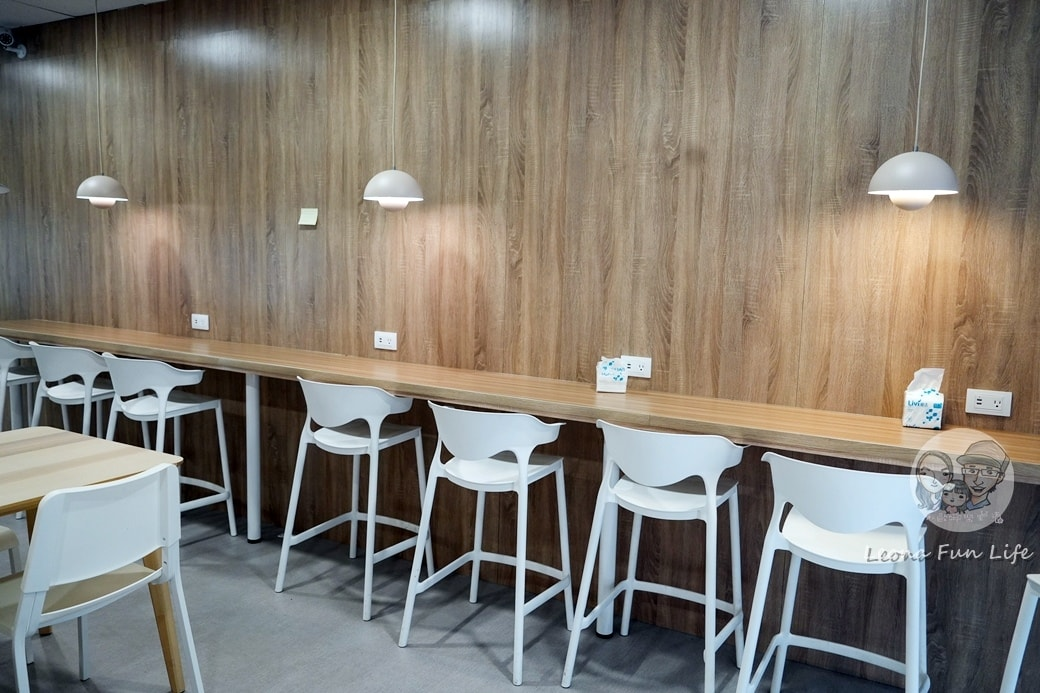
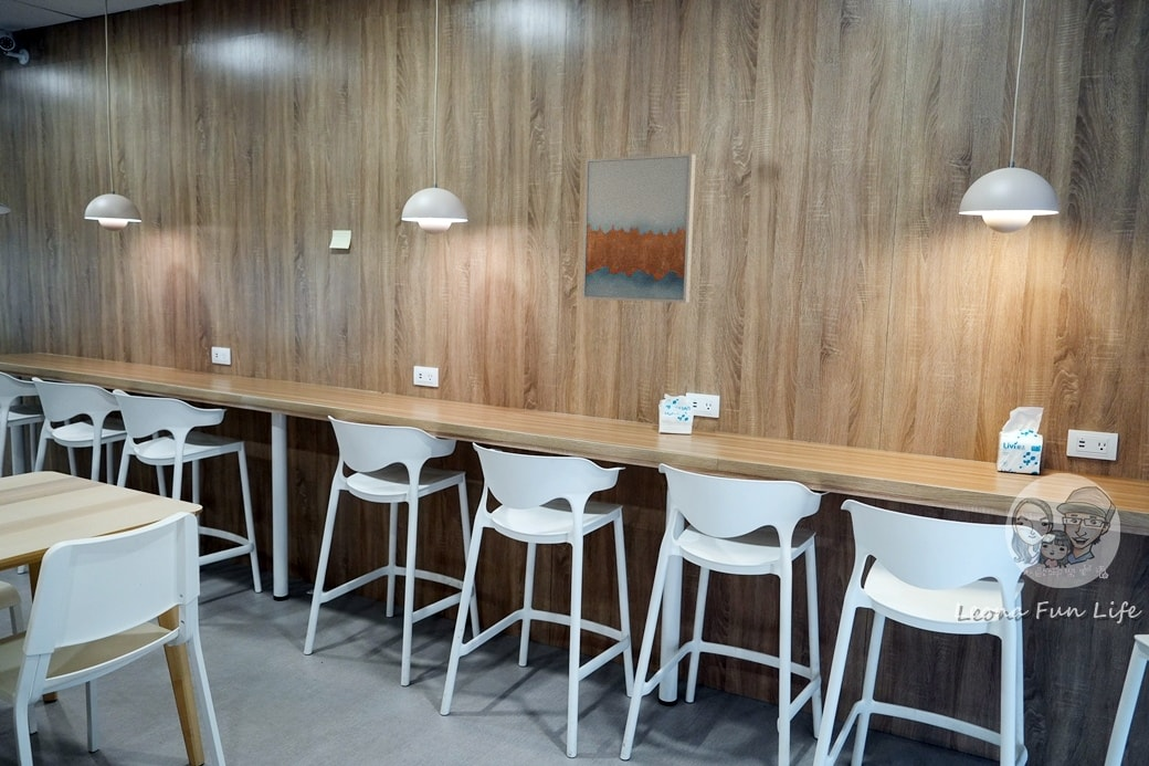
+ wall art (636, 229)
